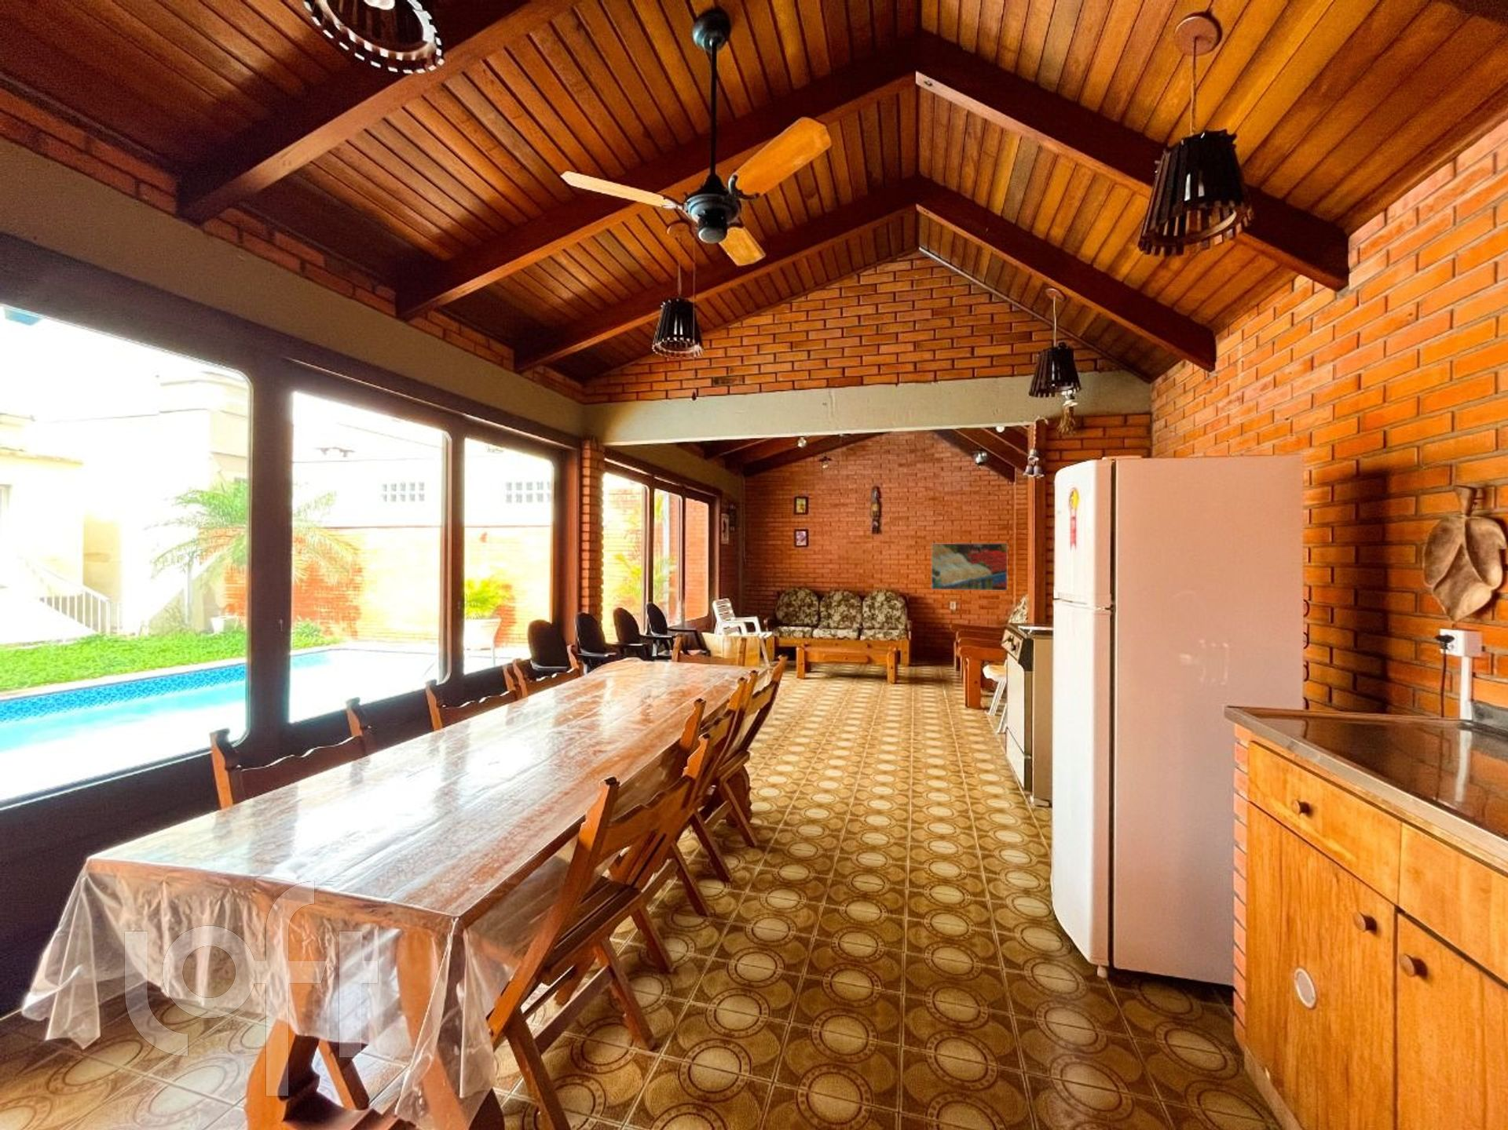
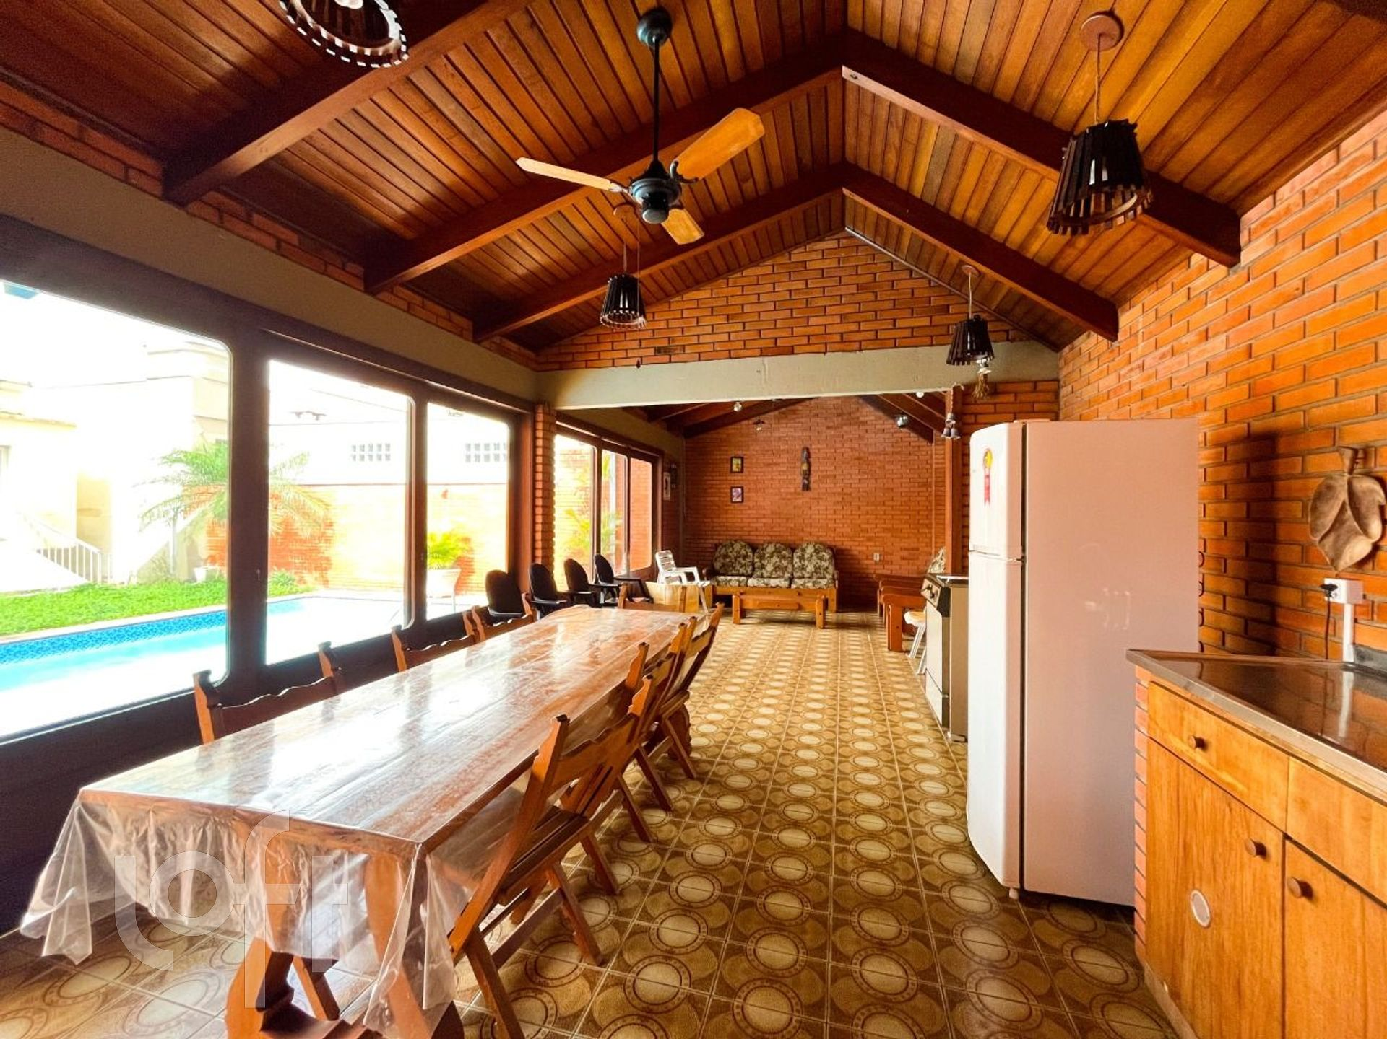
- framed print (969, 566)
